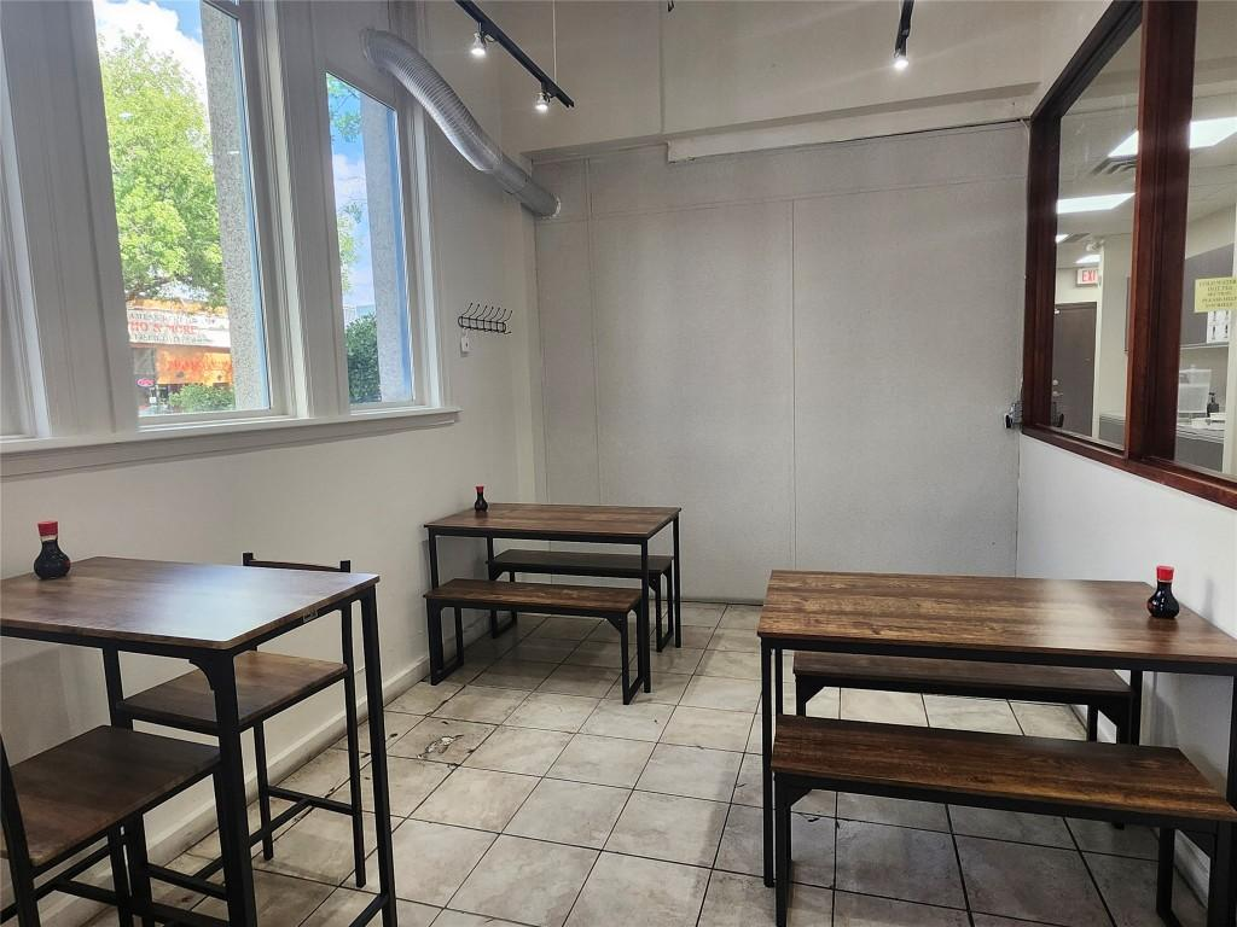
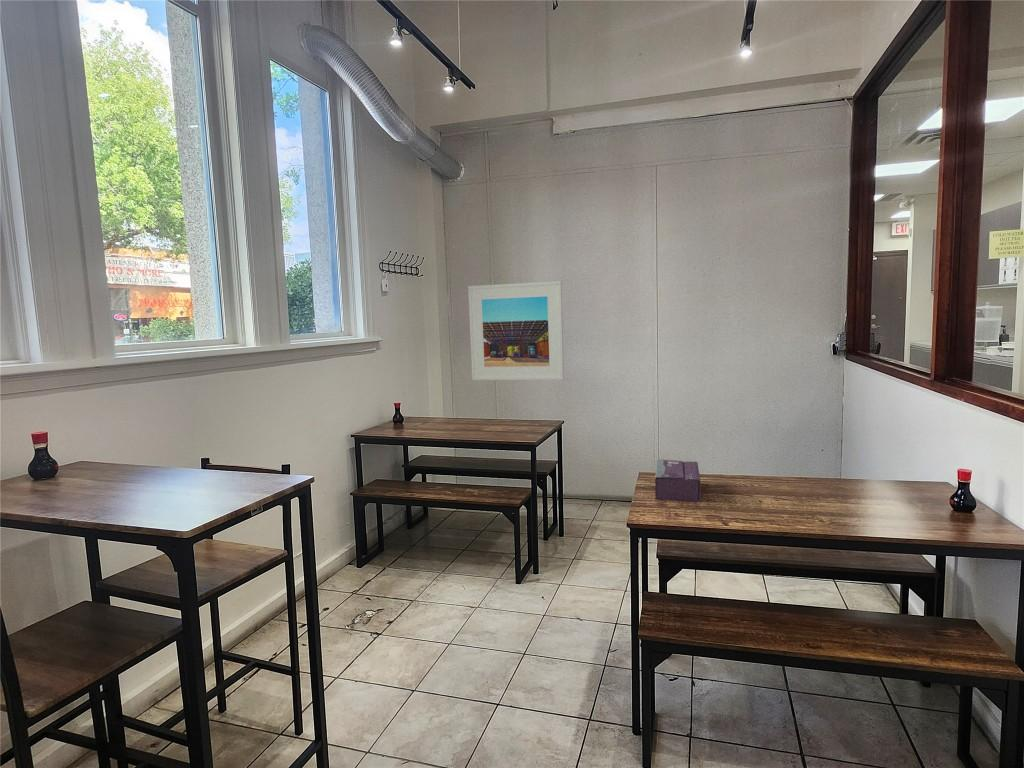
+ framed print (515, 332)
+ tissue box (677, 479)
